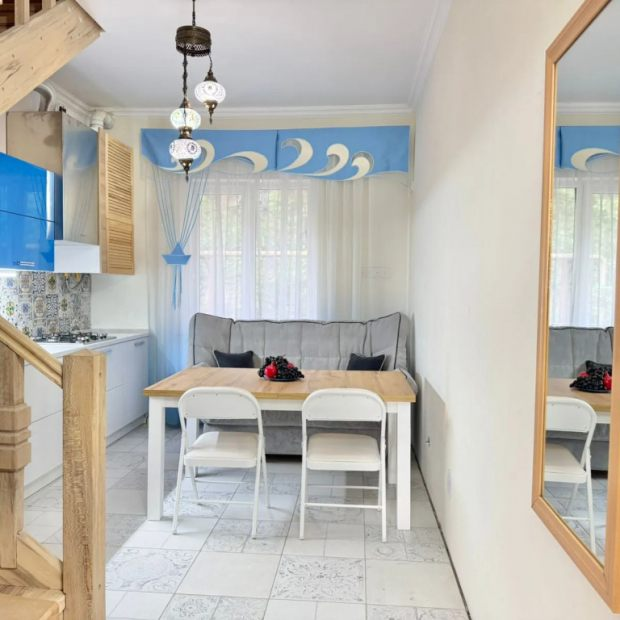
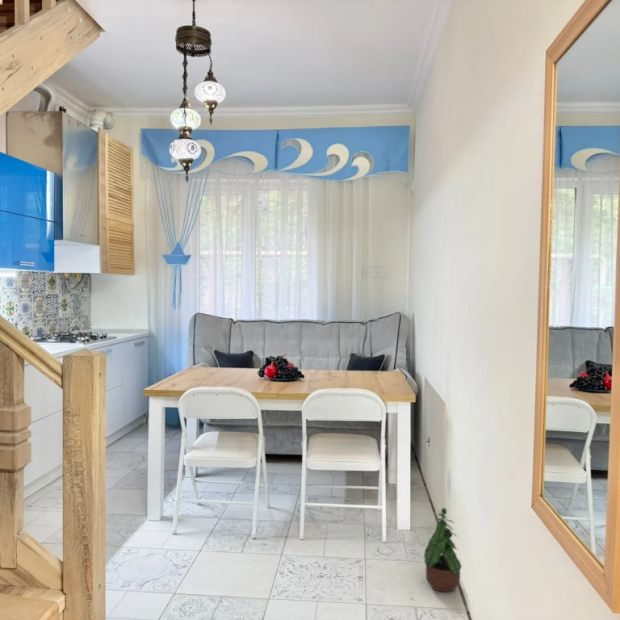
+ potted plant (441, 546)
